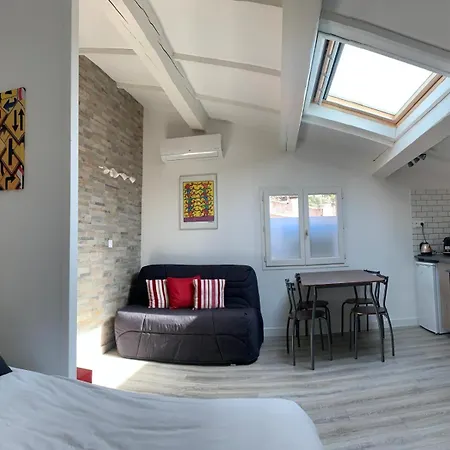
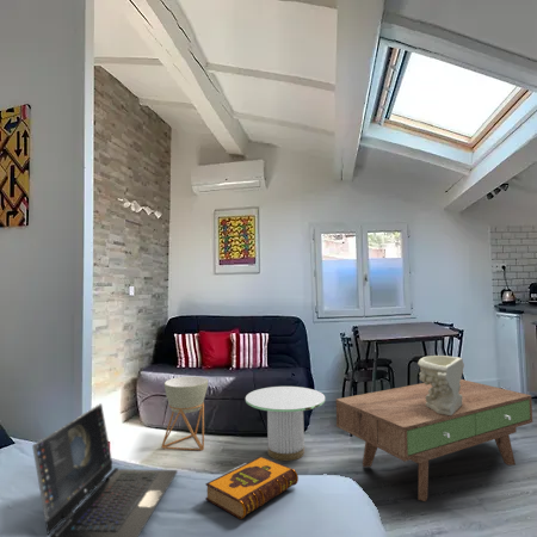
+ laptop (111, 462)
+ side table (285, 424)
+ planter (186, 412)
+ hardback book (253, 484)
+ decorative bowl (443, 382)
+ coffee table (437, 431)
